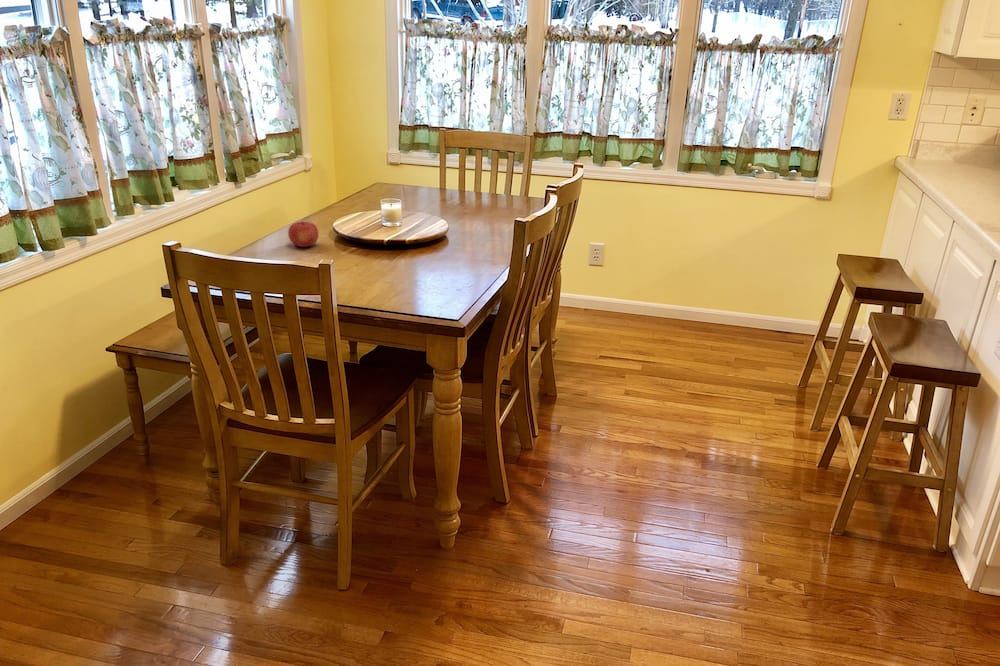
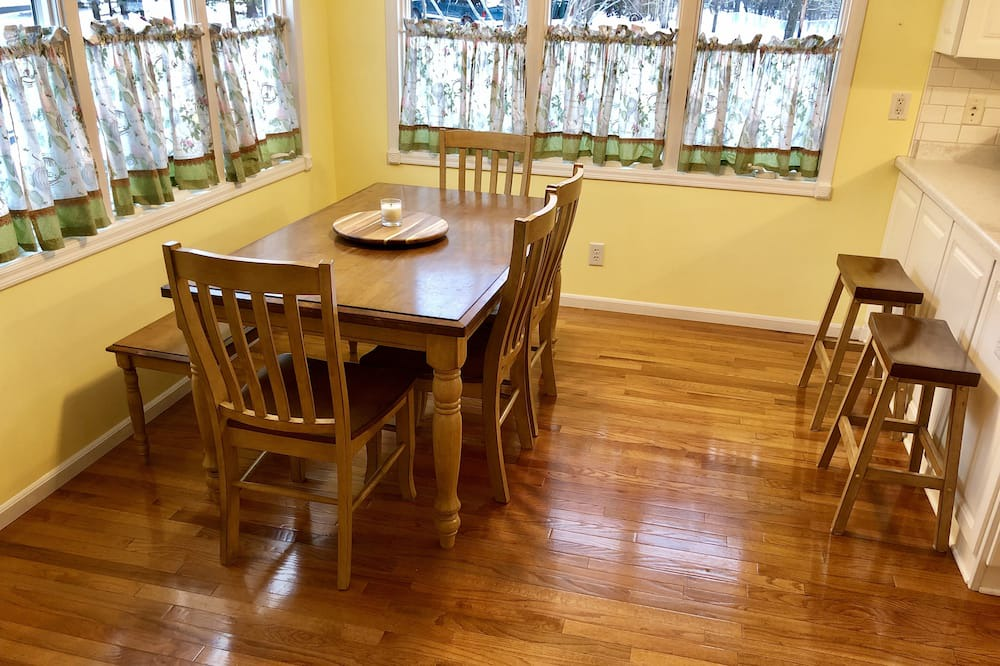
- fruit (303, 232)
